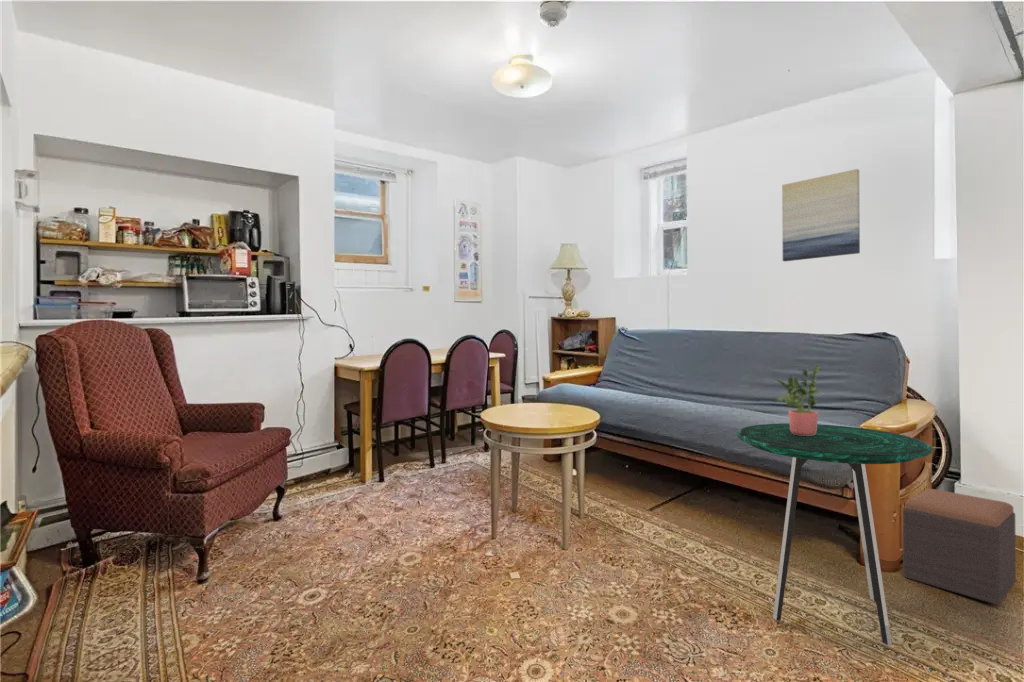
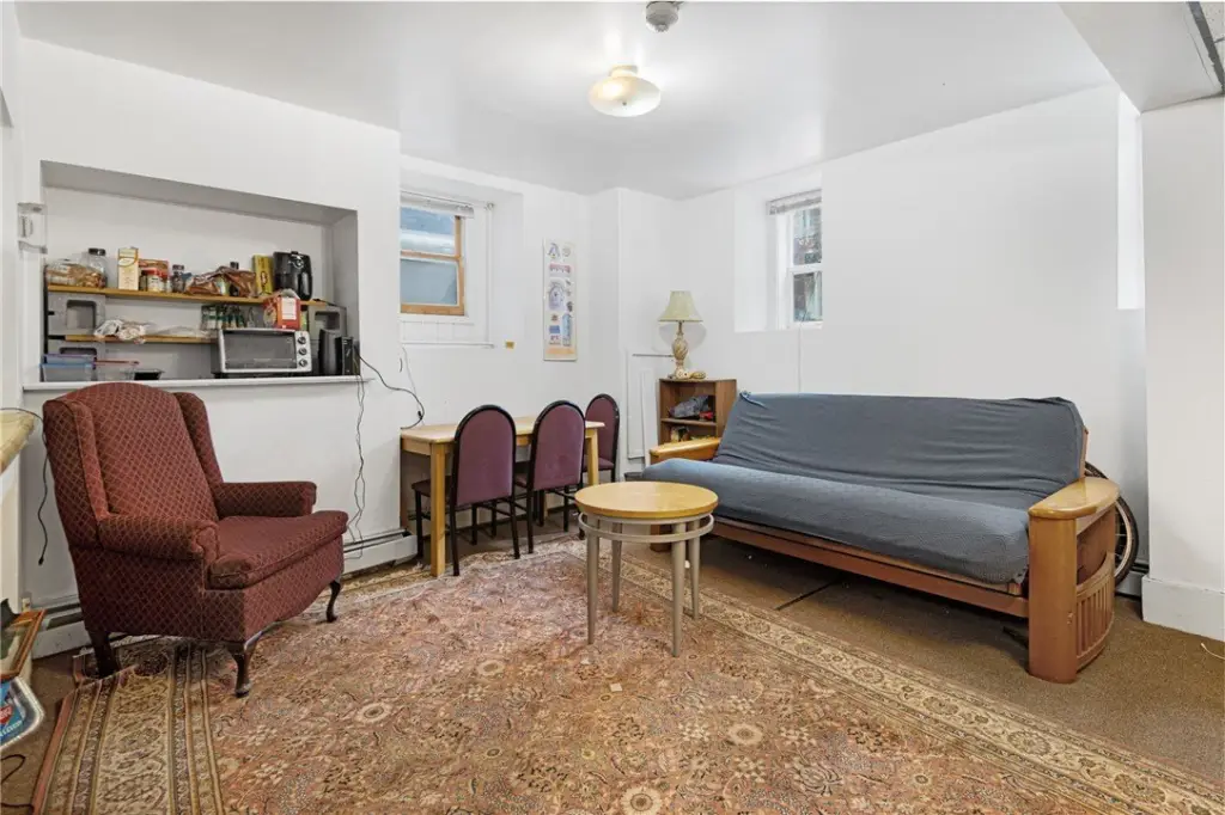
- footstool (958, 539)
- potted plant (790, 398)
- wall art (819, 217)
- side table (858, 517)
